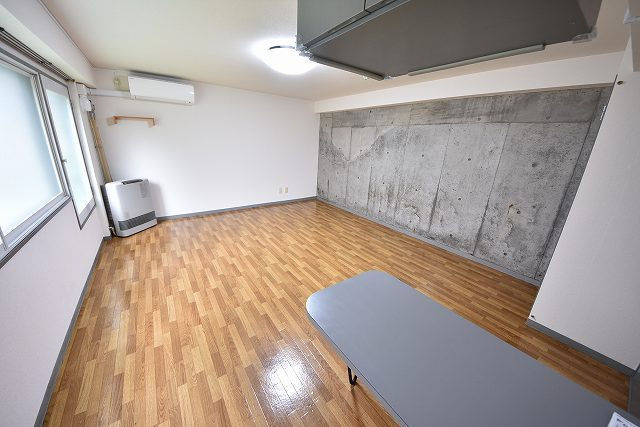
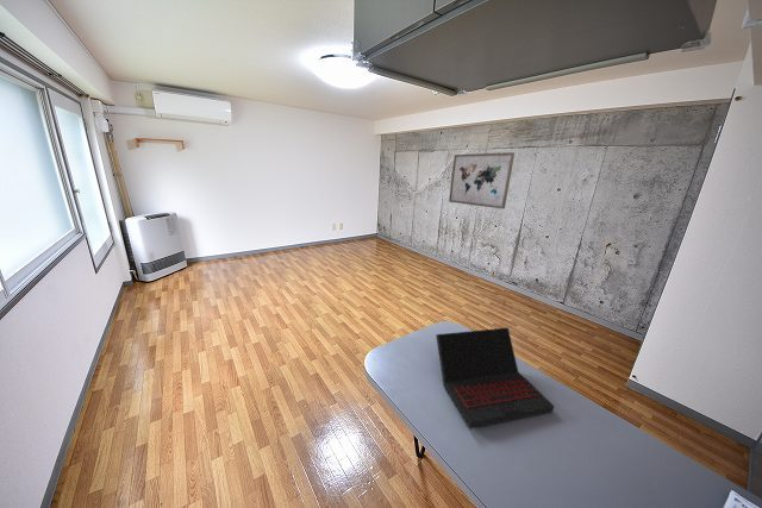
+ wall art (477, 180)
+ laptop (489, 369)
